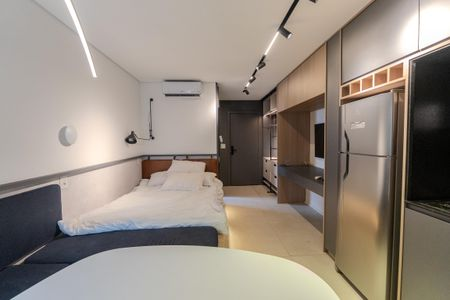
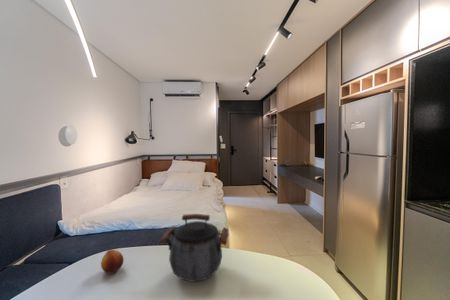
+ kettle (196, 244)
+ fruit (112, 260)
